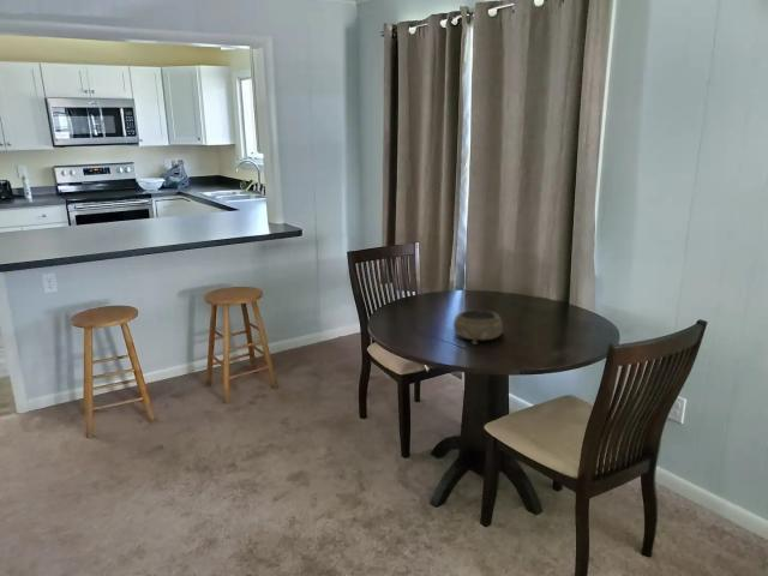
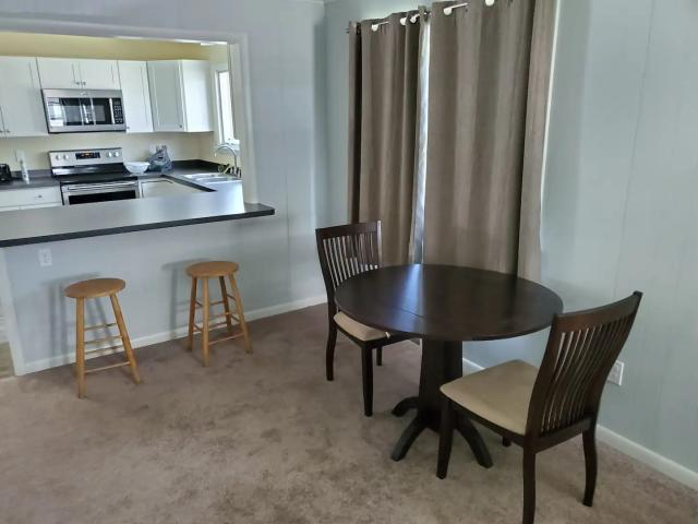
- decorative bowl (479, 325)
